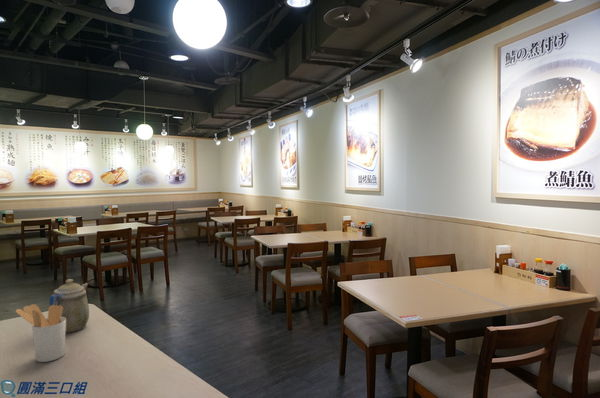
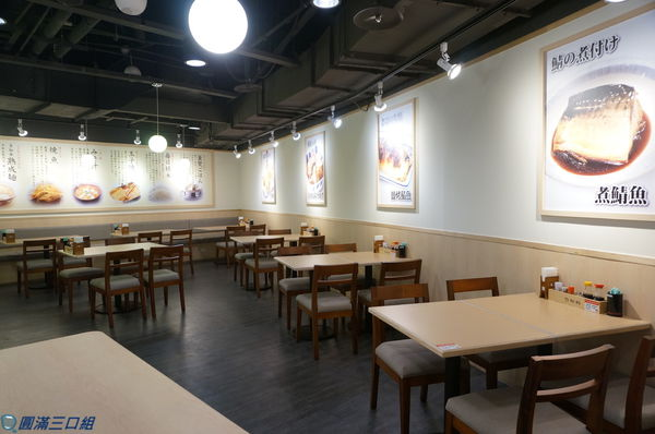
- teapot (69, 303)
- utensil holder (42, 330)
